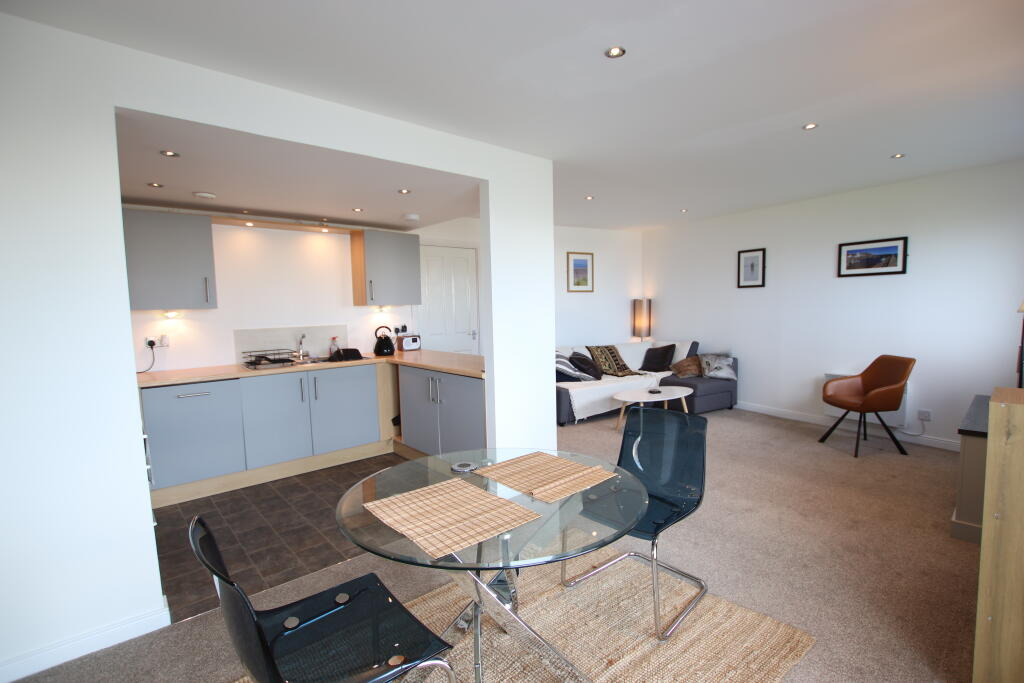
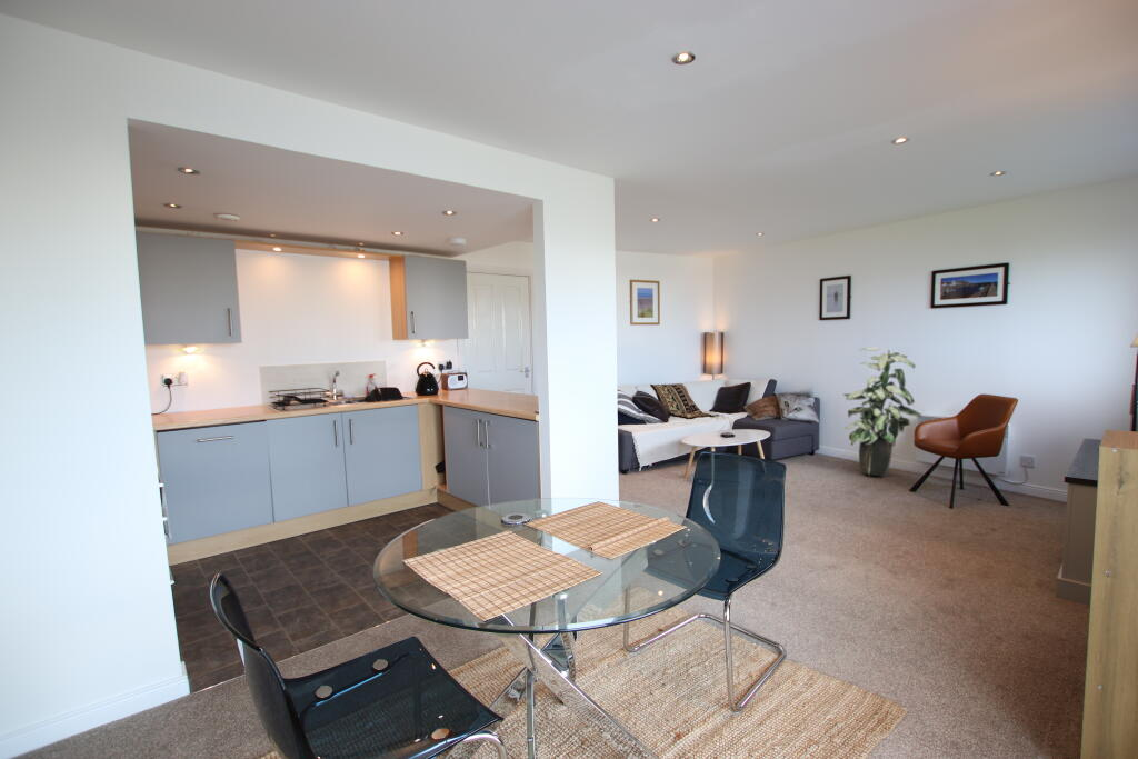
+ indoor plant (877, 410)
